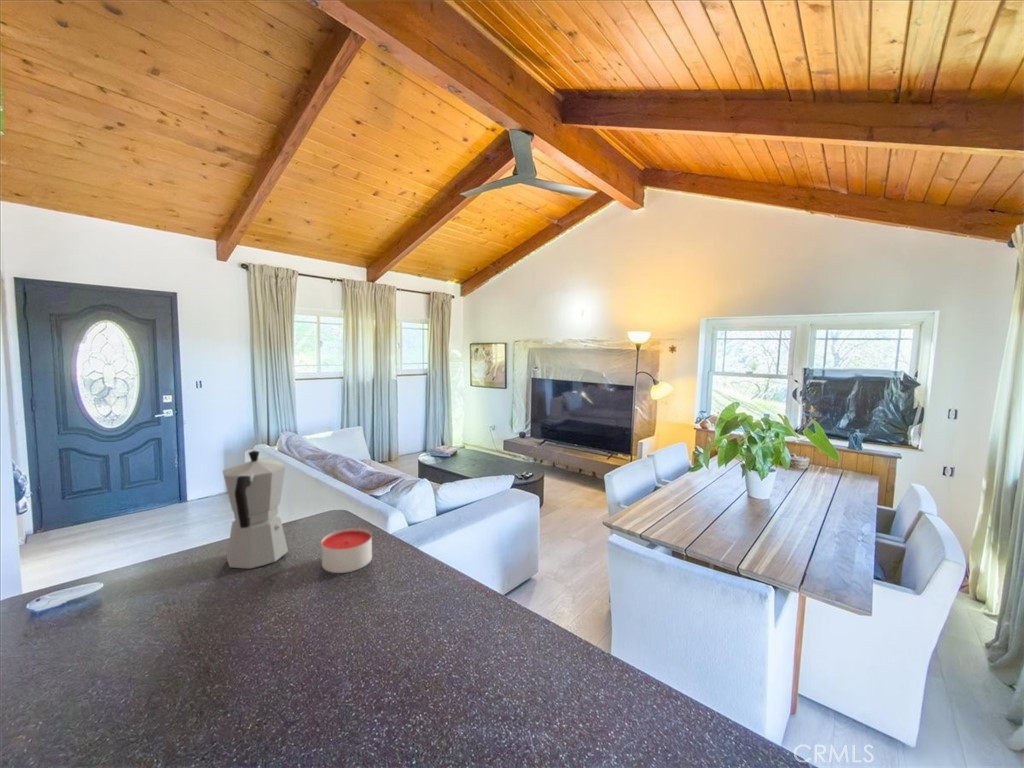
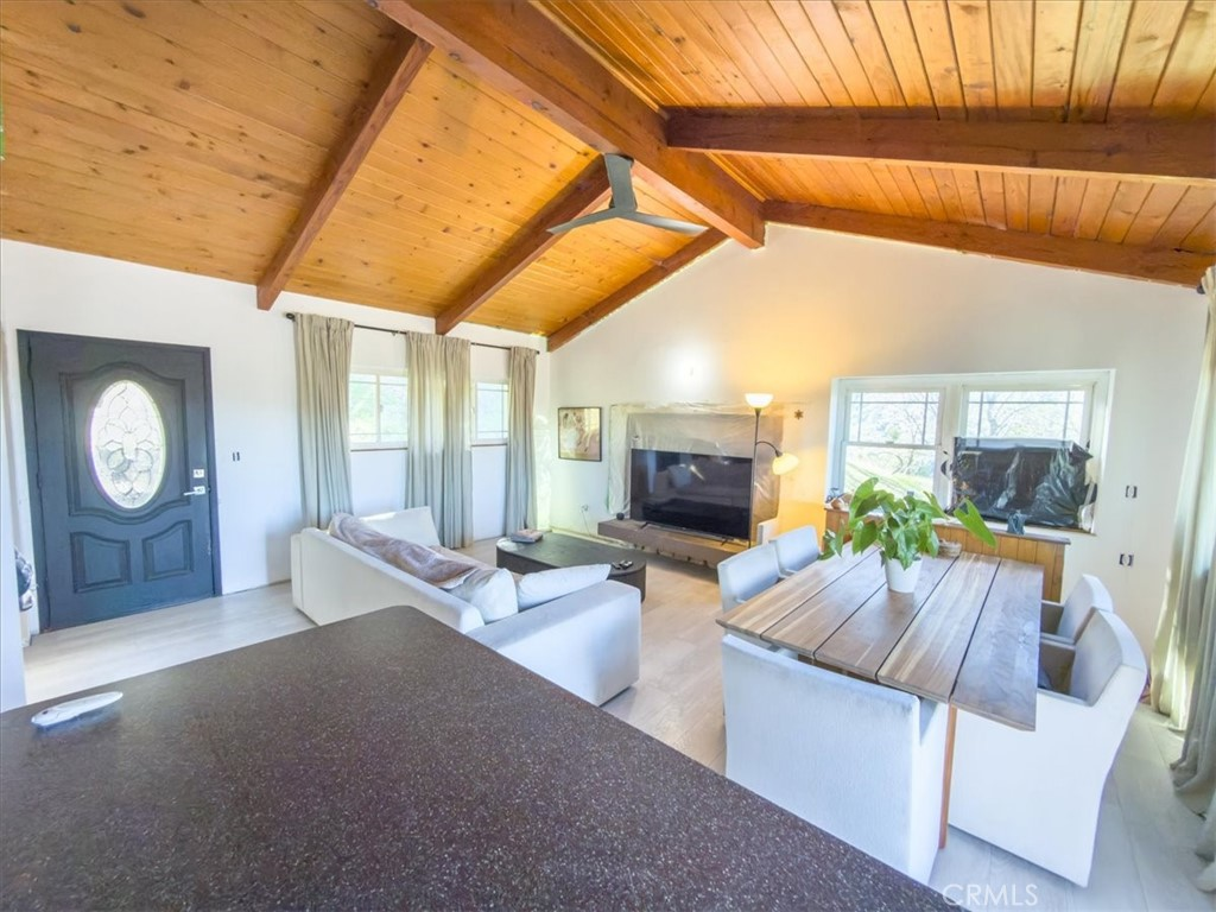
- moka pot (254, 506)
- candle (347, 548)
